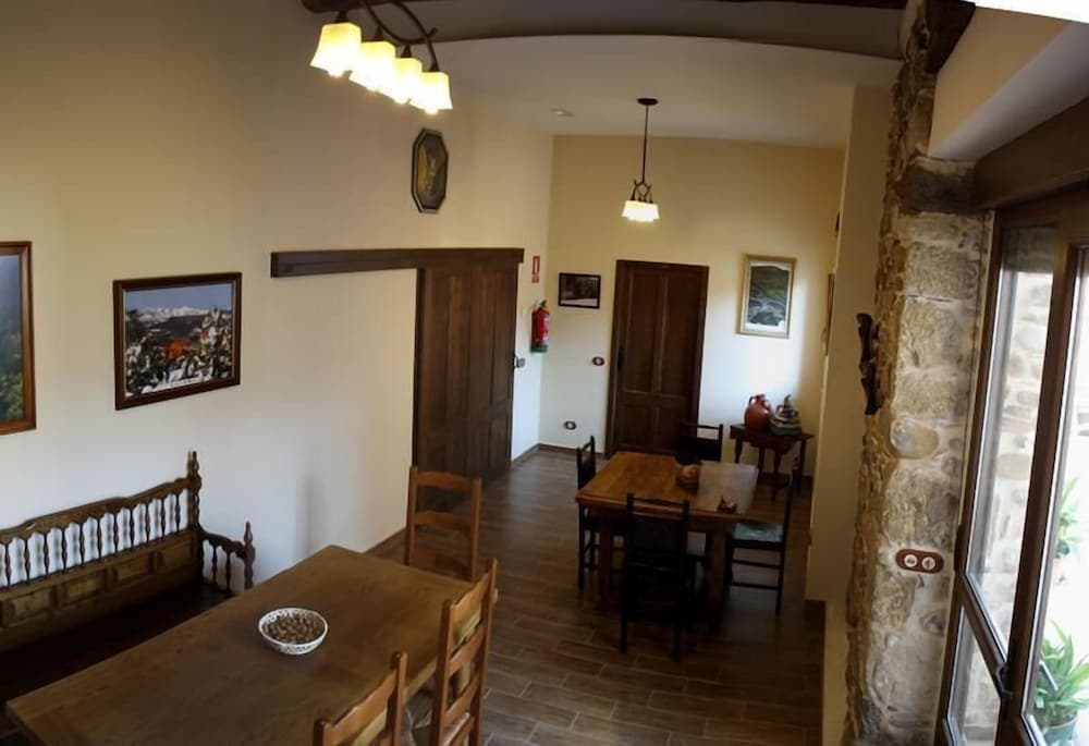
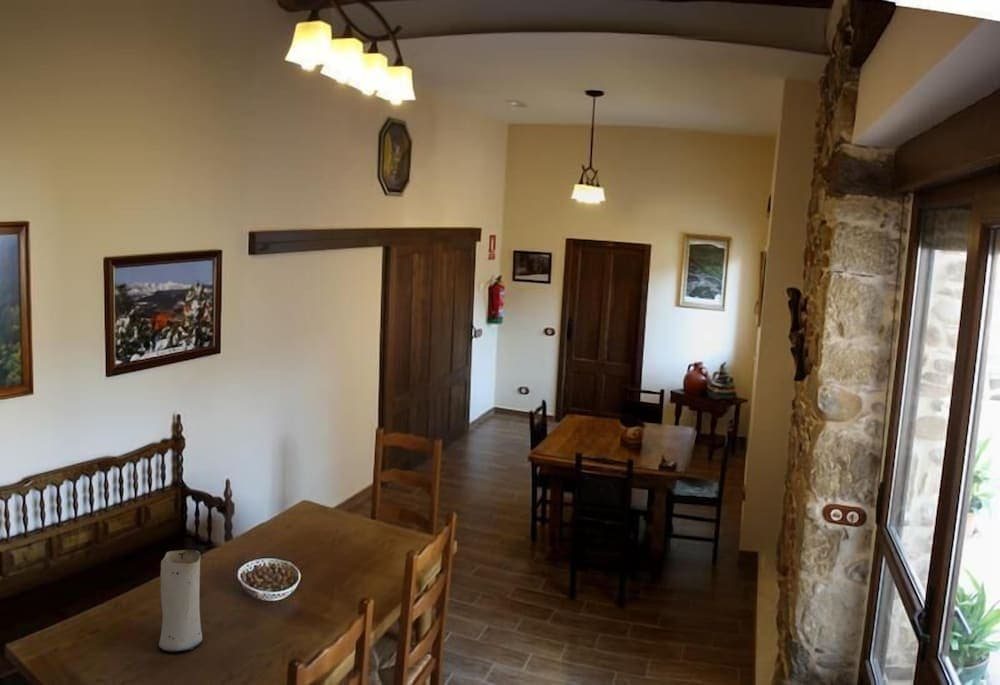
+ vase (182, 600)
